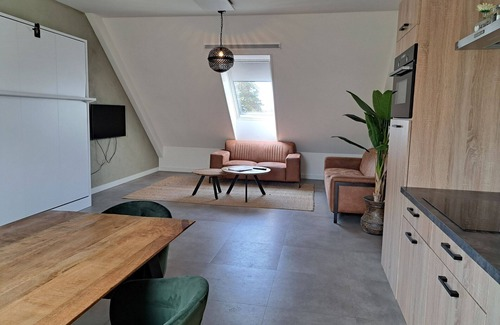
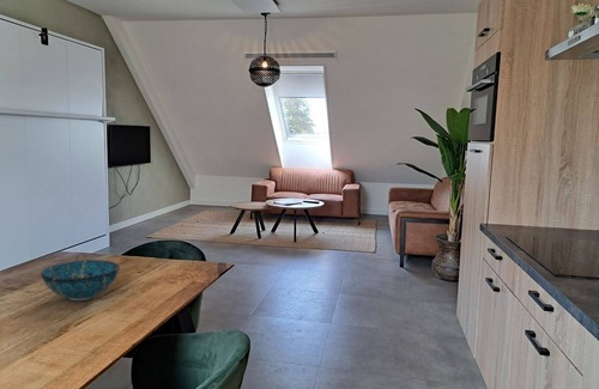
+ decorative bowl (81, 282)
